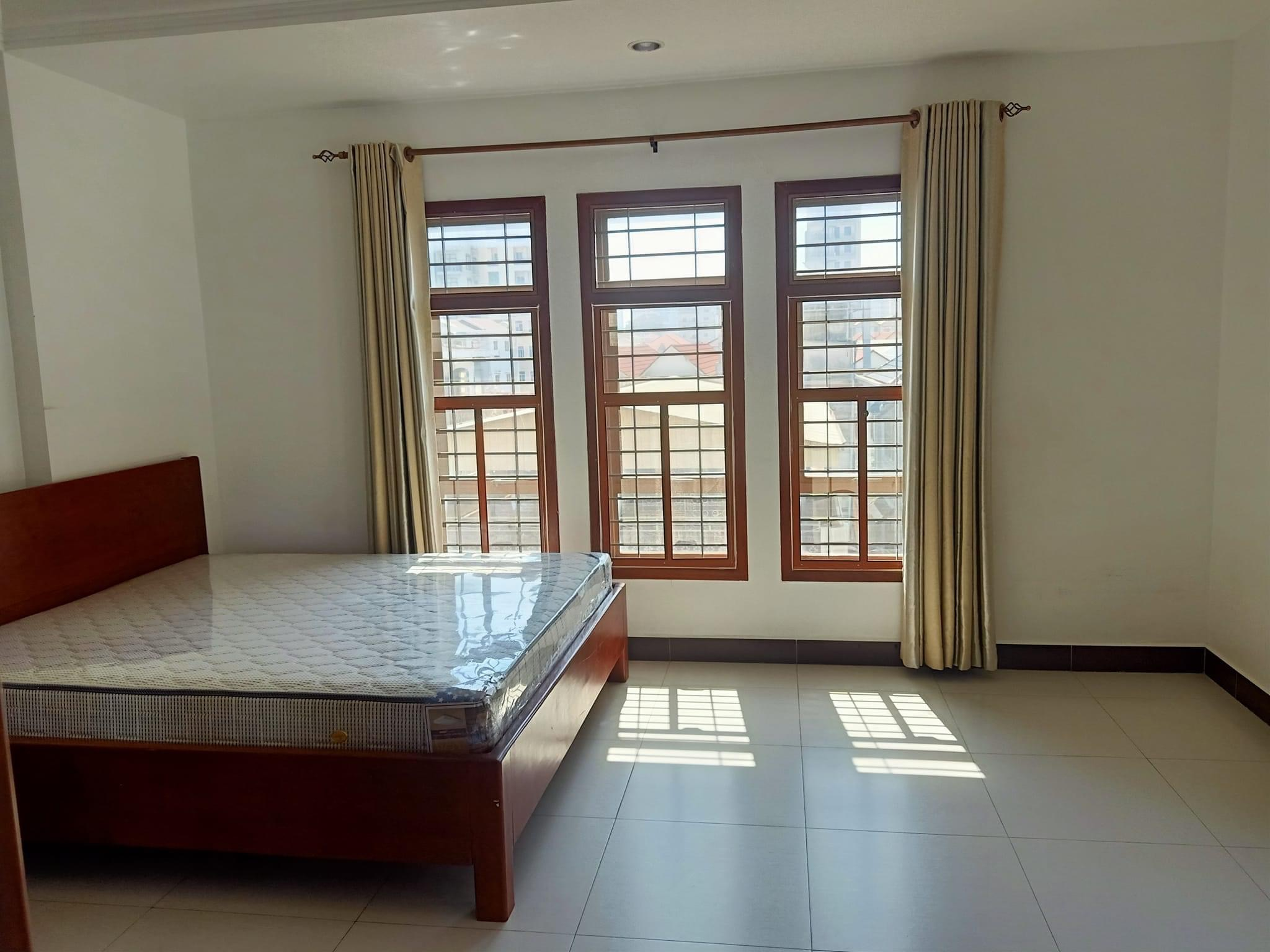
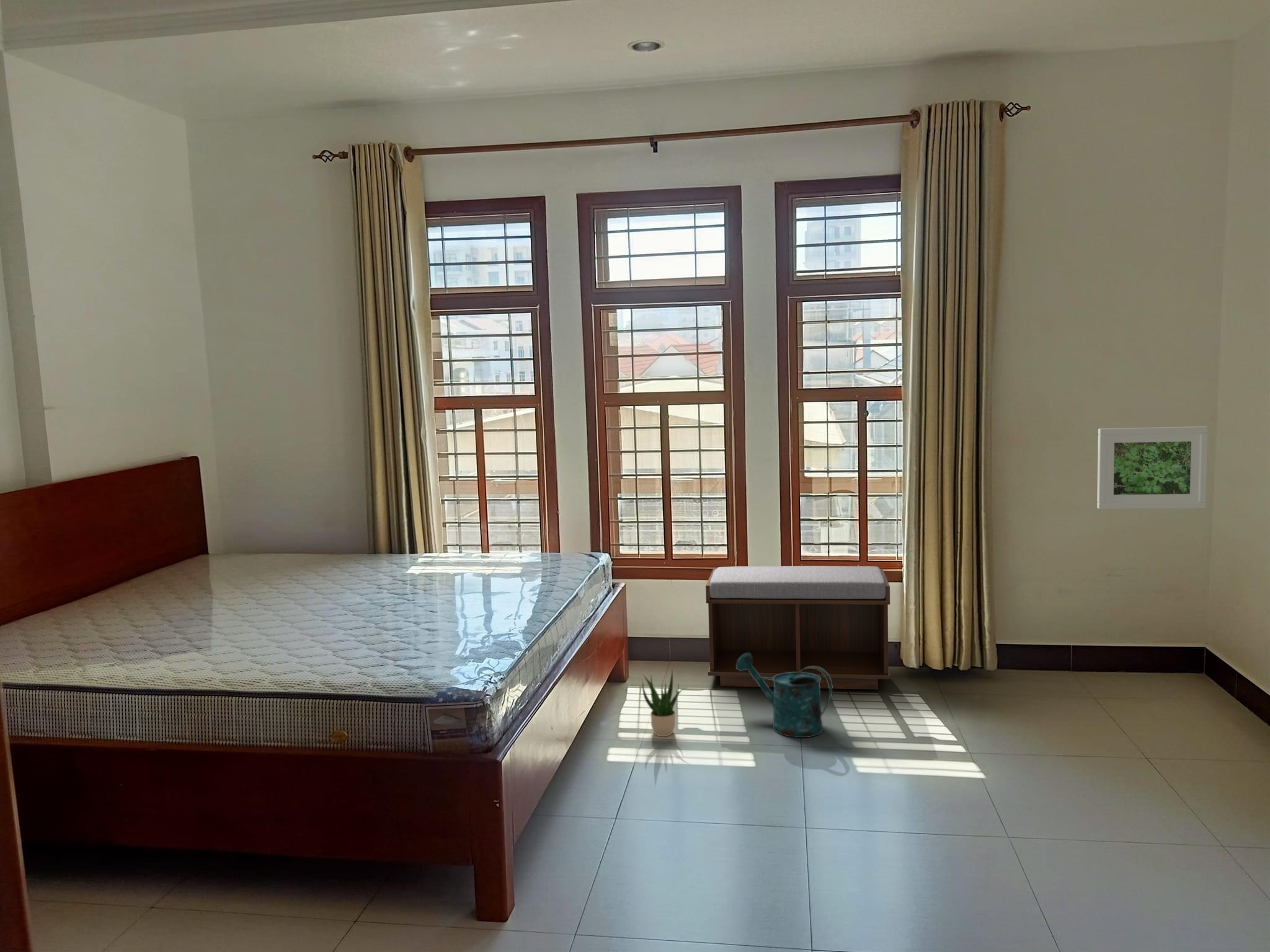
+ potted plant (660, 701)
+ watering can (783, 692)
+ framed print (1151, 468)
+ bench (797, 624)
